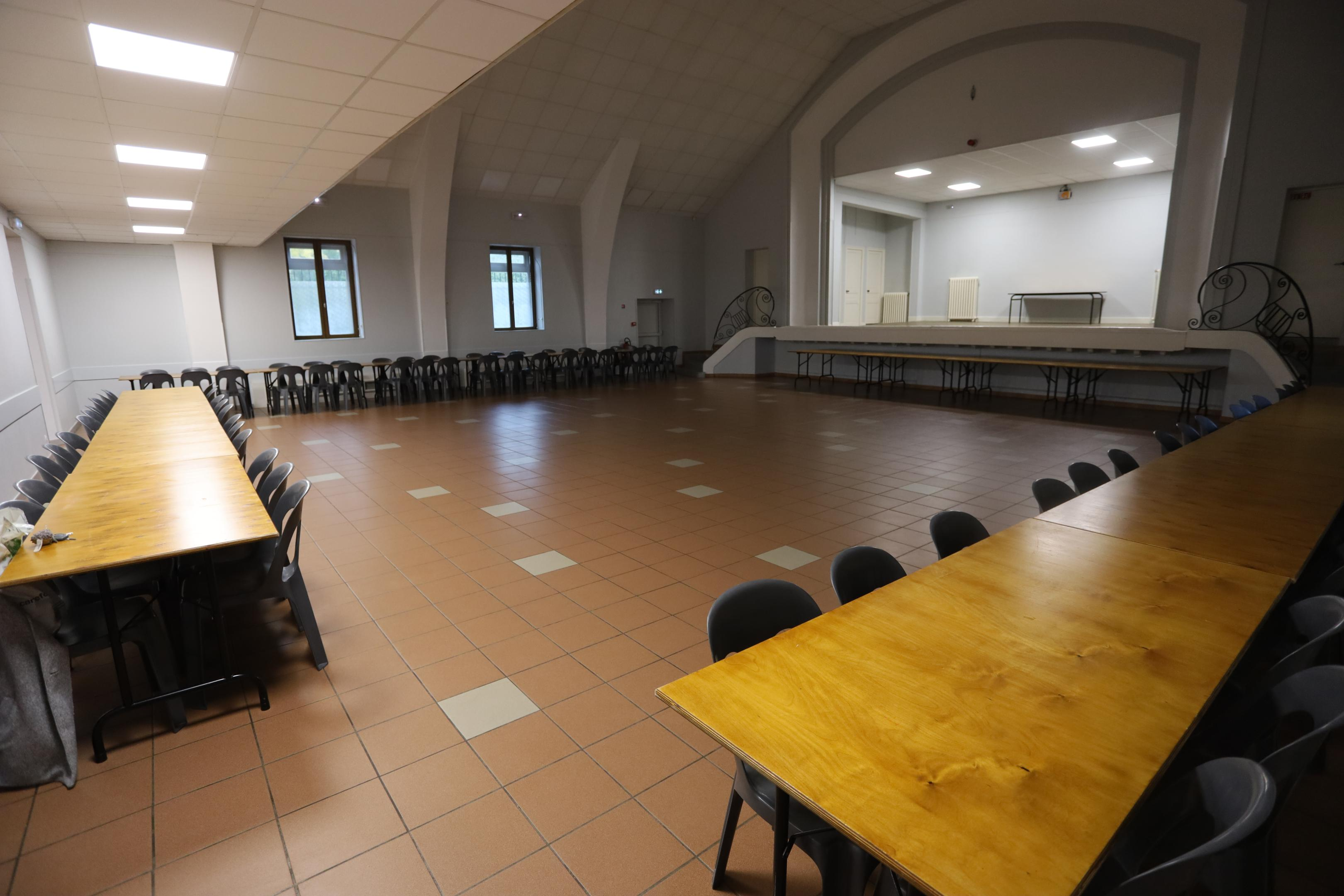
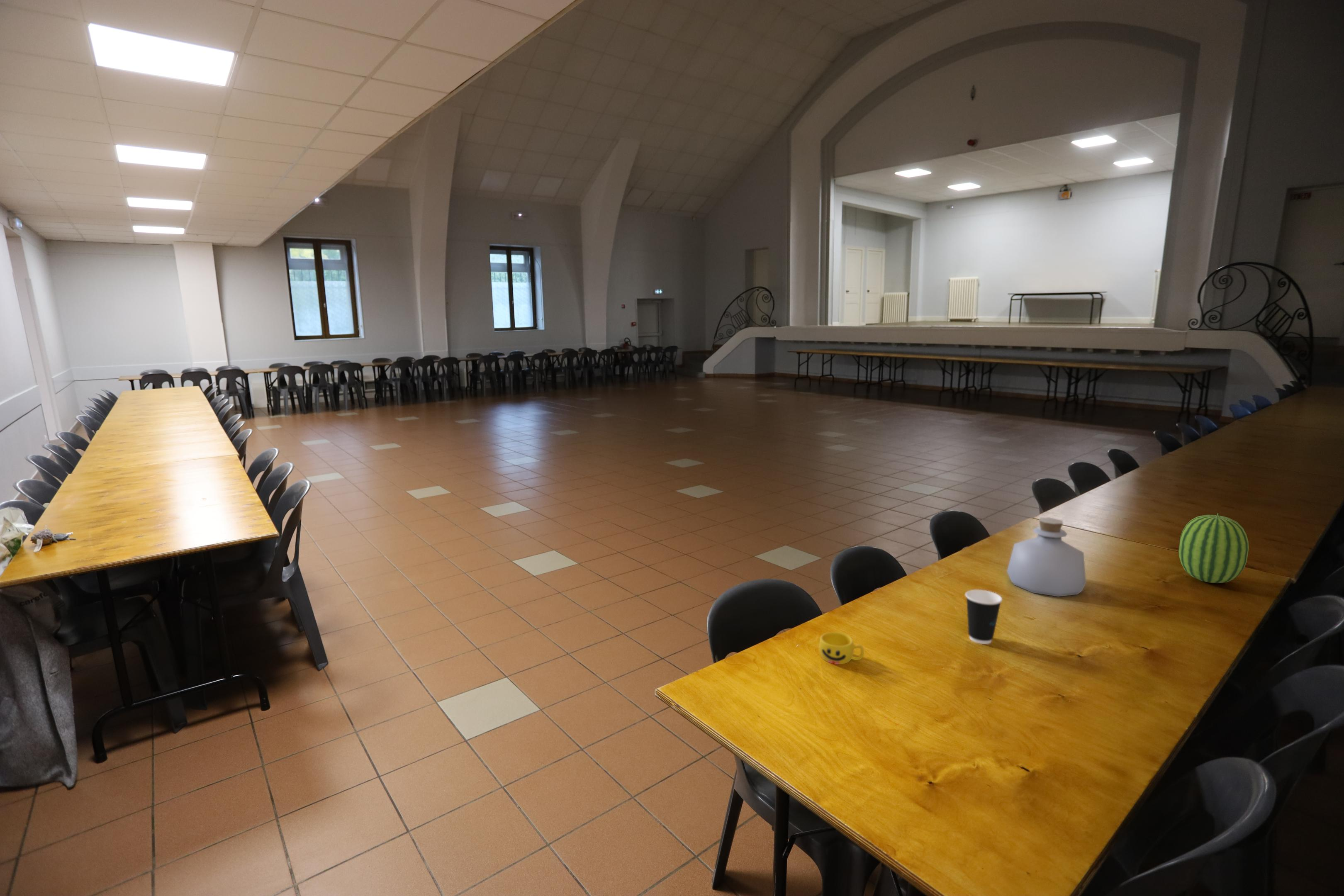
+ bottle (1048, 553)
+ cup (841, 650)
+ fruit (1213, 547)
+ dixie cup (982, 618)
